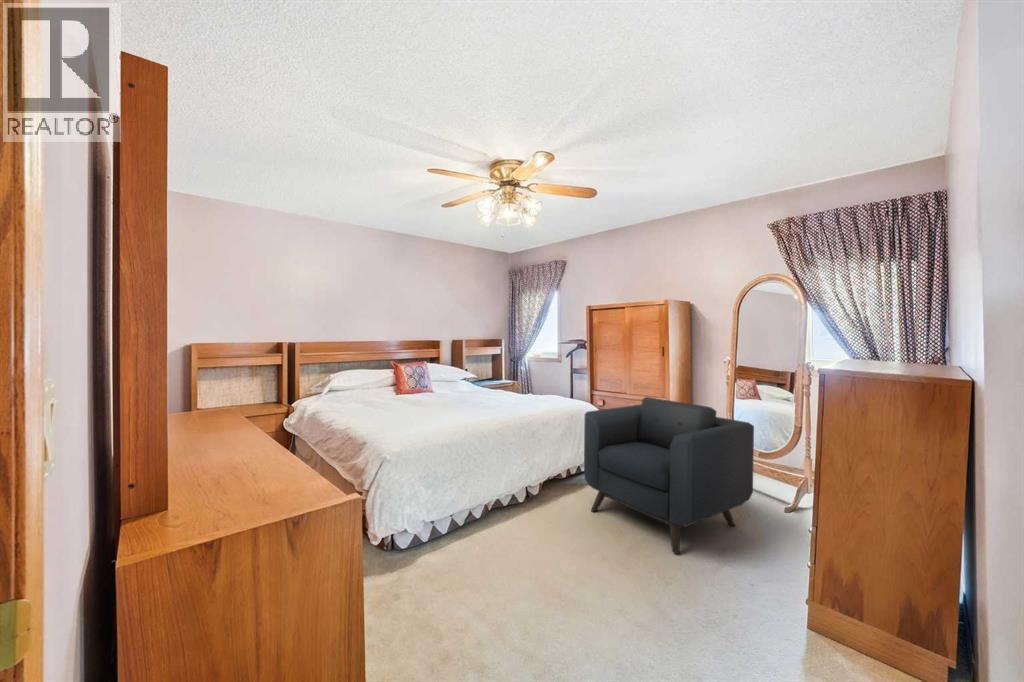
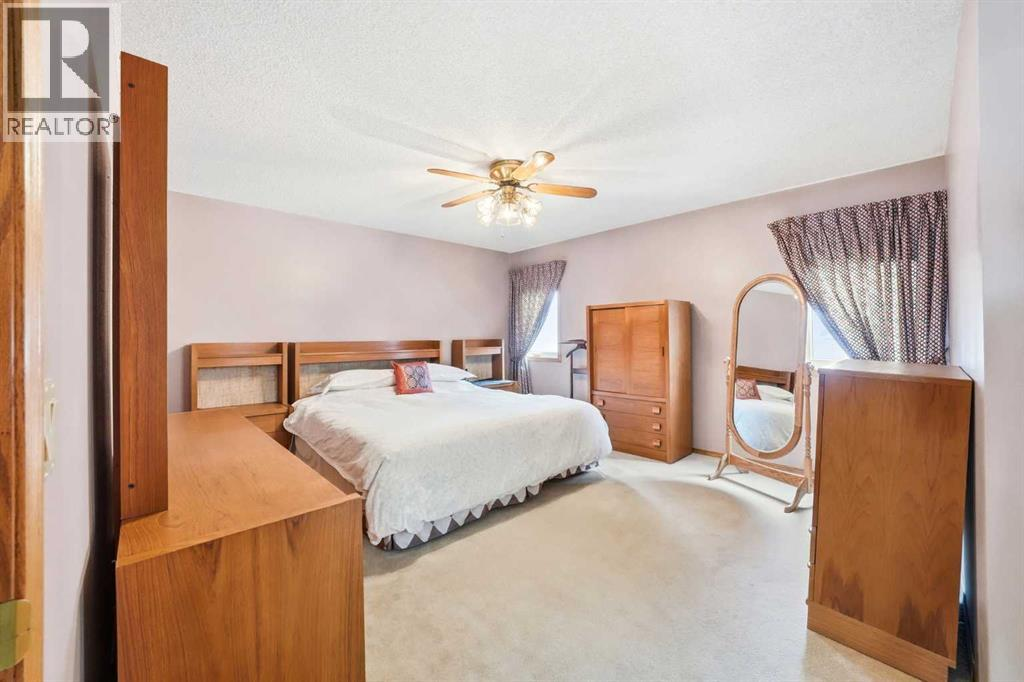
- armchair (661, 460)
